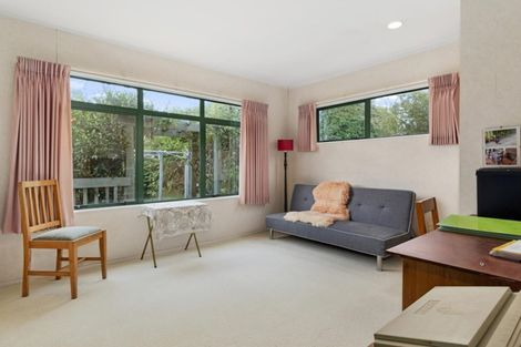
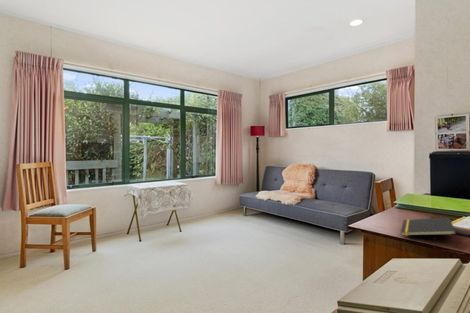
+ notepad (426, 226)
